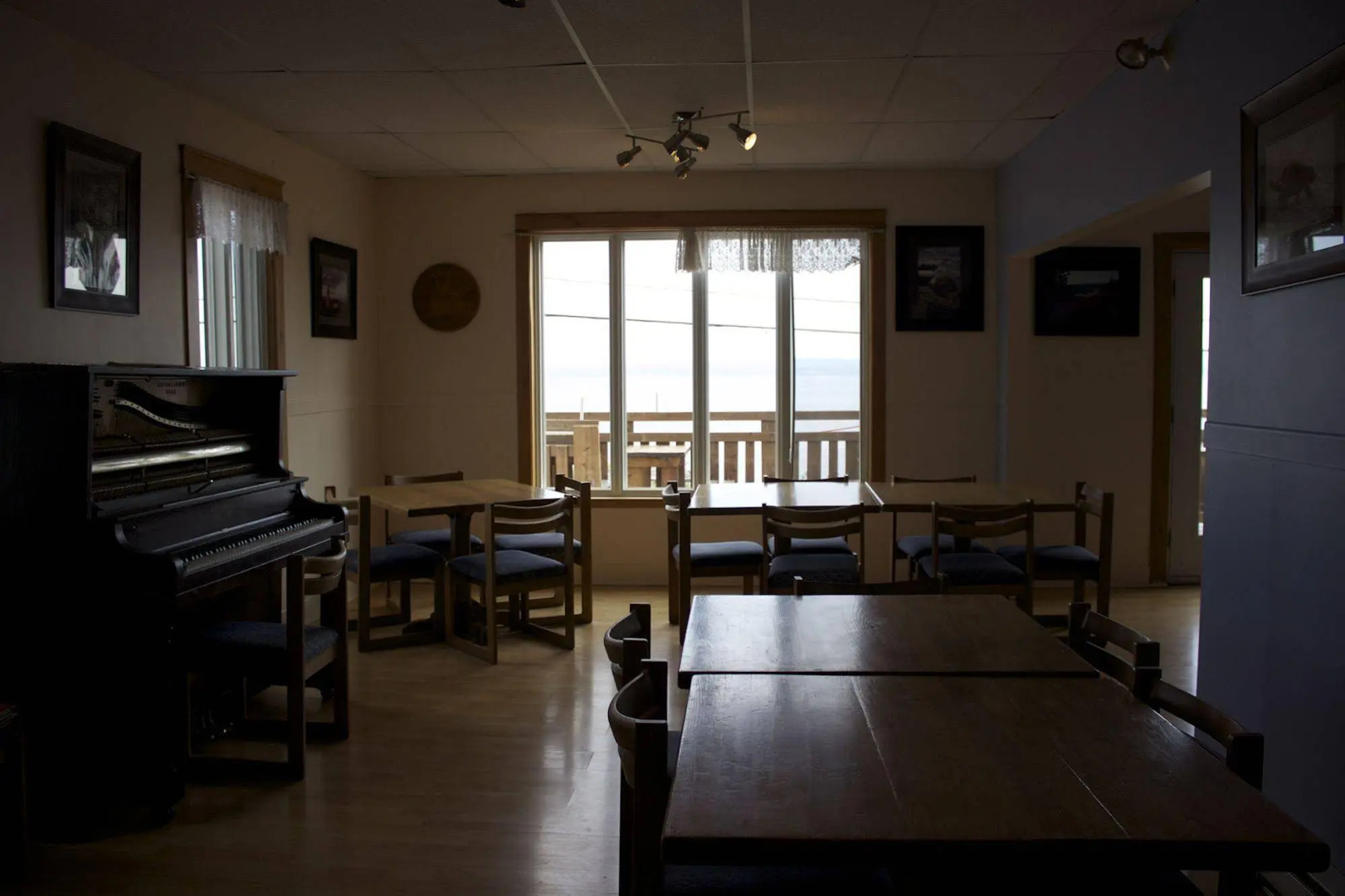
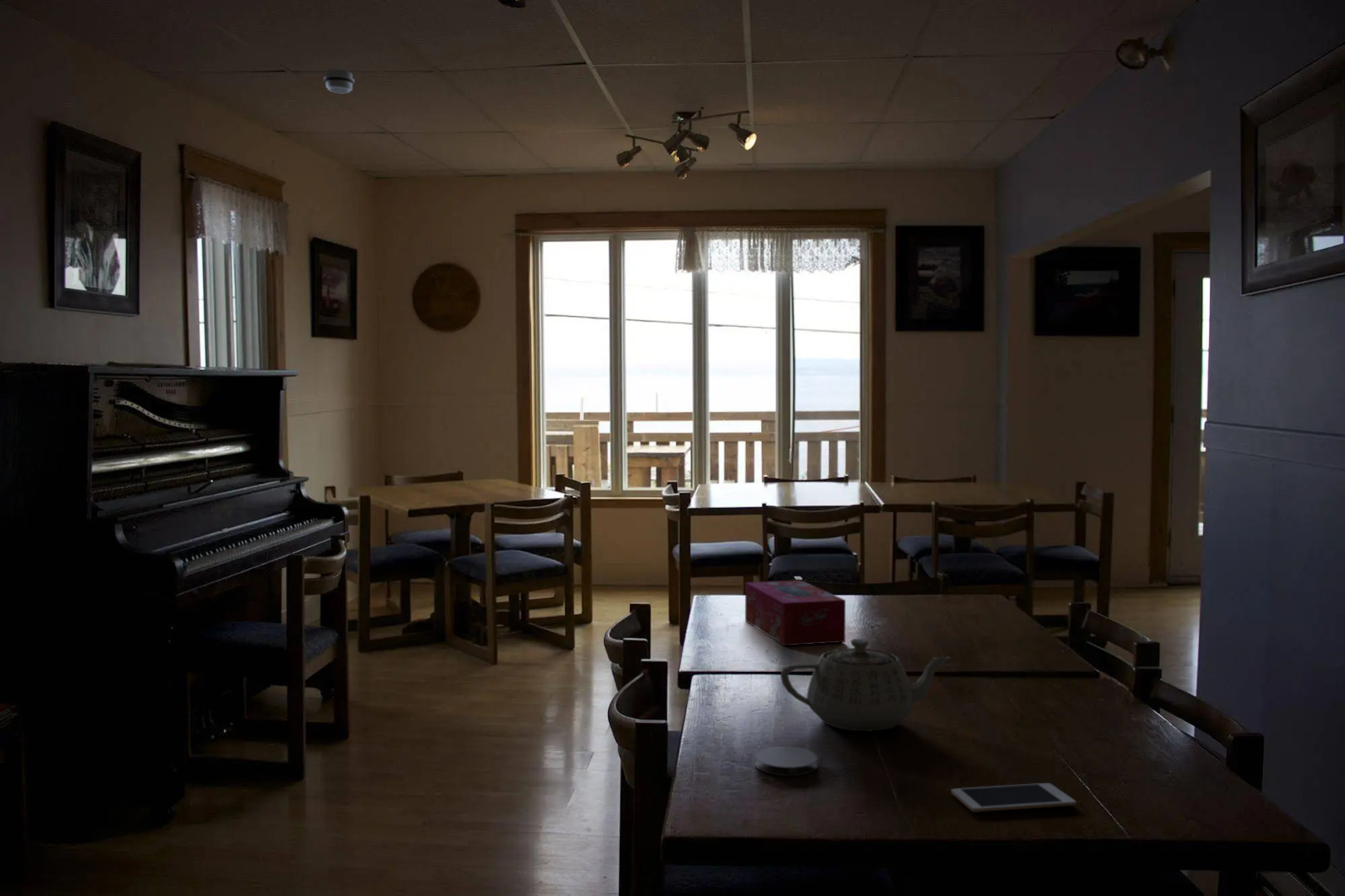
+ smoke detector (339, 81)
+ teapot (865, 680)
+ coaster (786, 760)
+ cell phone (1012, 796)
+ tissue box (792, 611)
